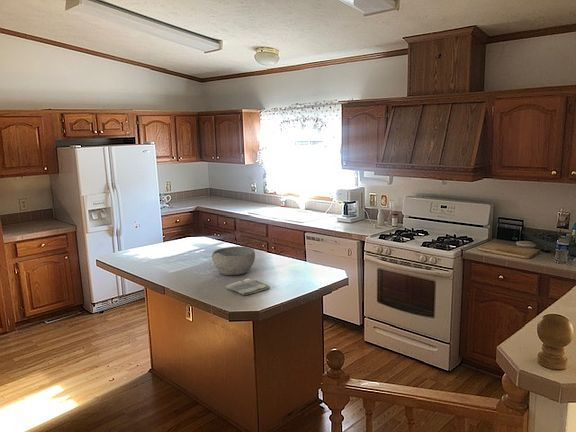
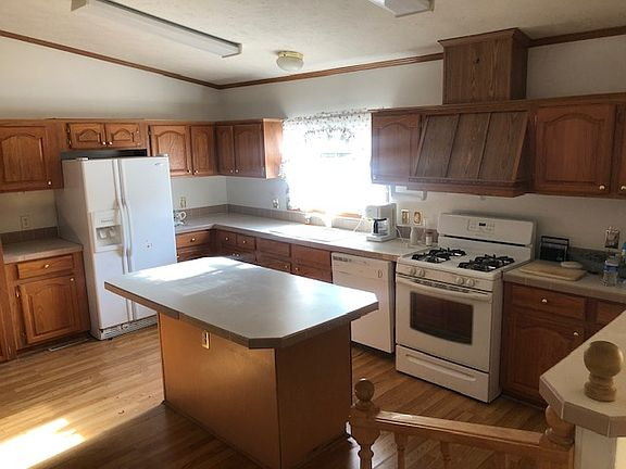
- bowl (233, 261)
- dish towel (248, 286)
